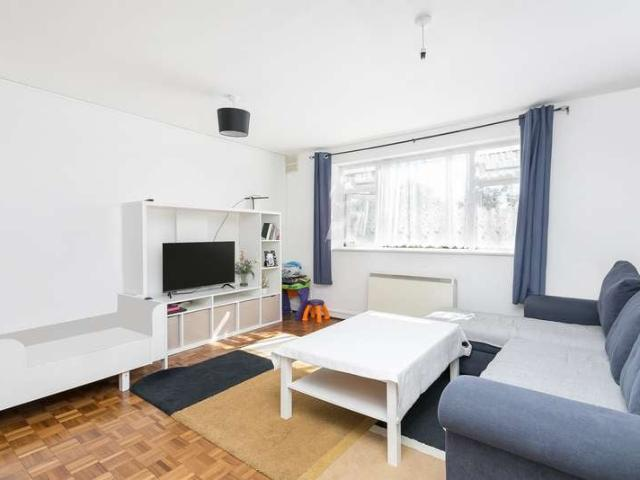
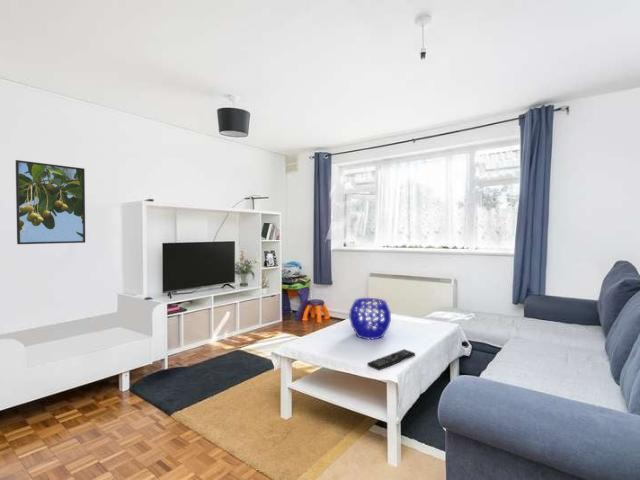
+ remote control (392, 358)
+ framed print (52, 204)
+ decorative bowl (370, 317)
